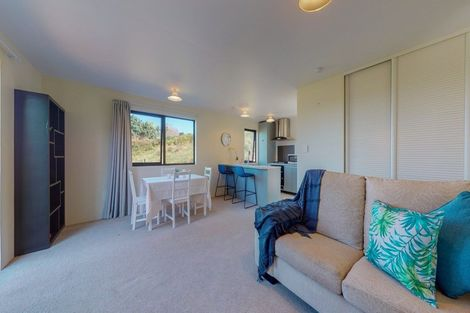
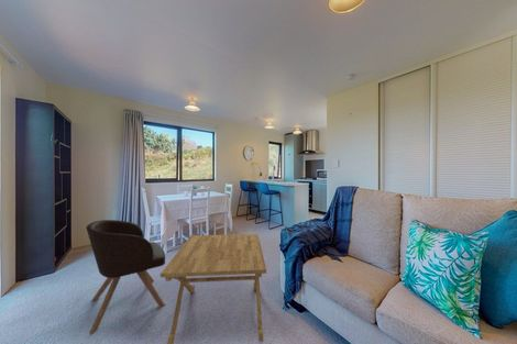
+ armchair (128, 260)
+ side table (220, 280)
